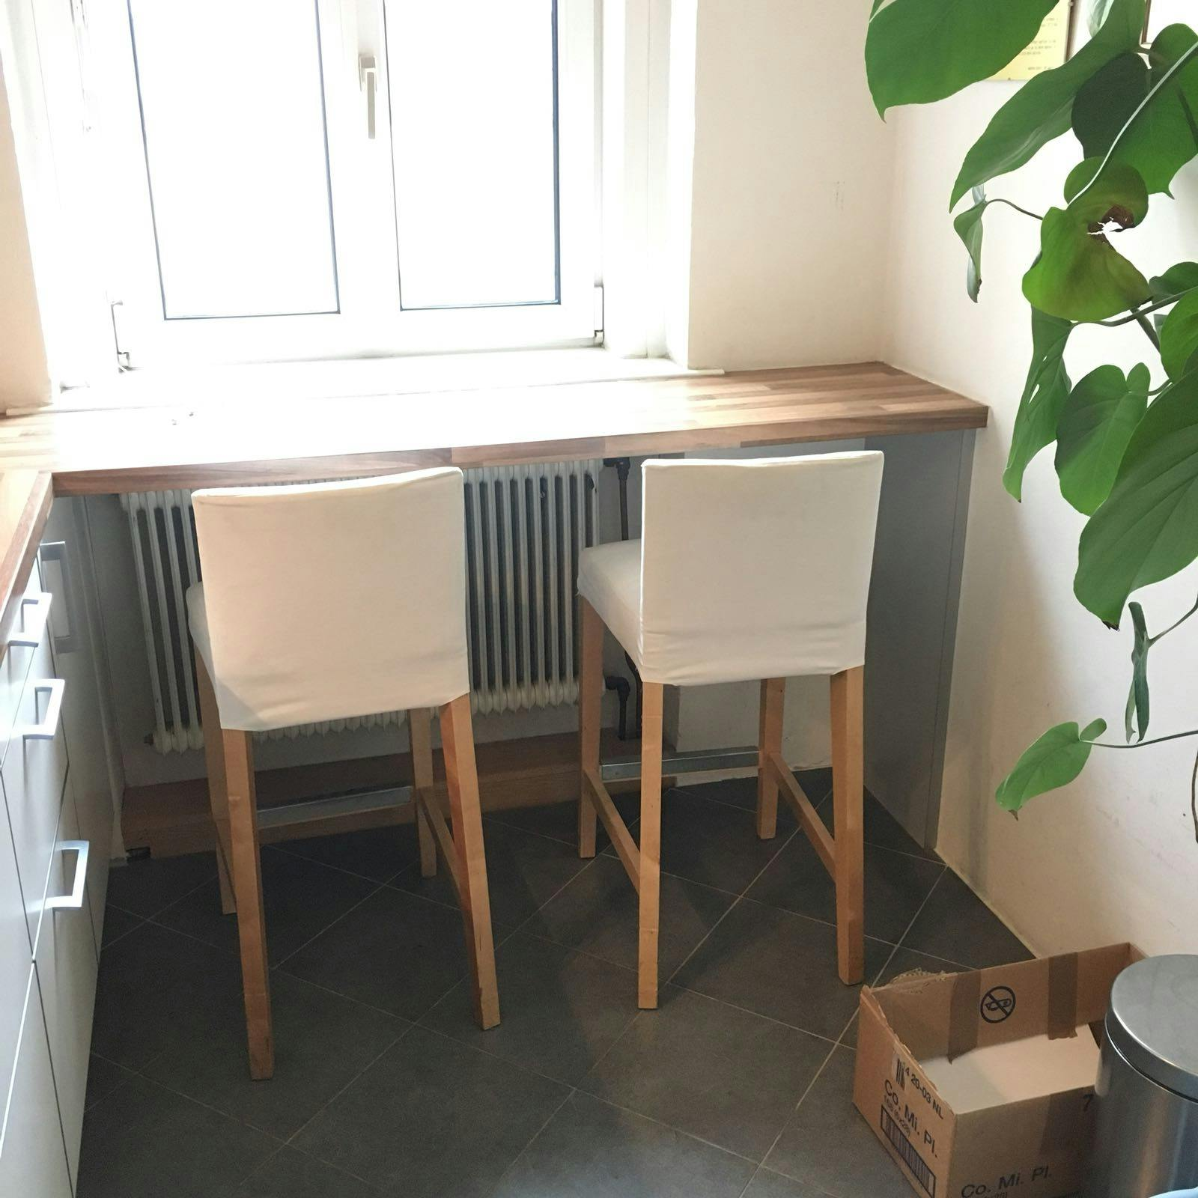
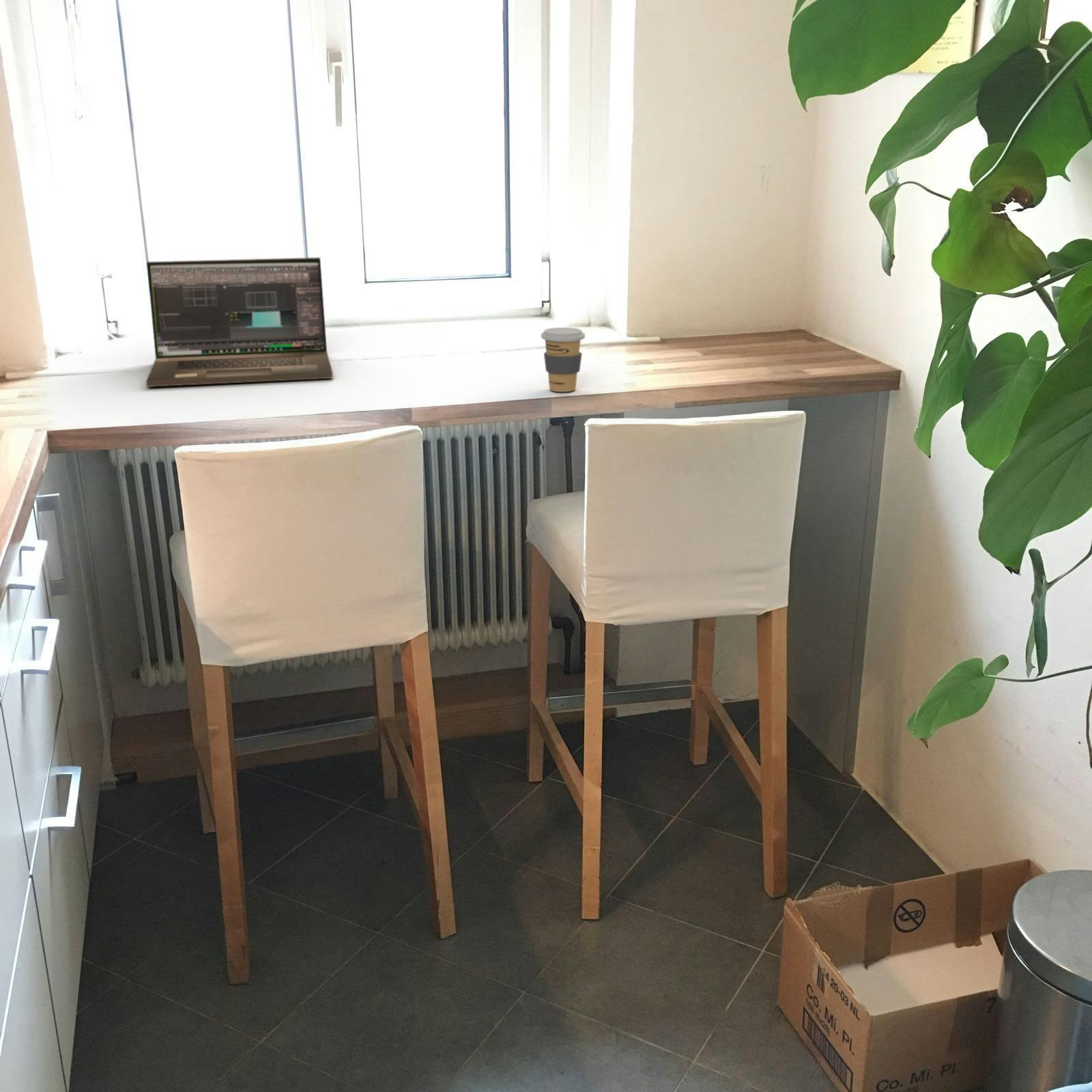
+ laptop (238, 318)
+ coffee cup (562, 360)
